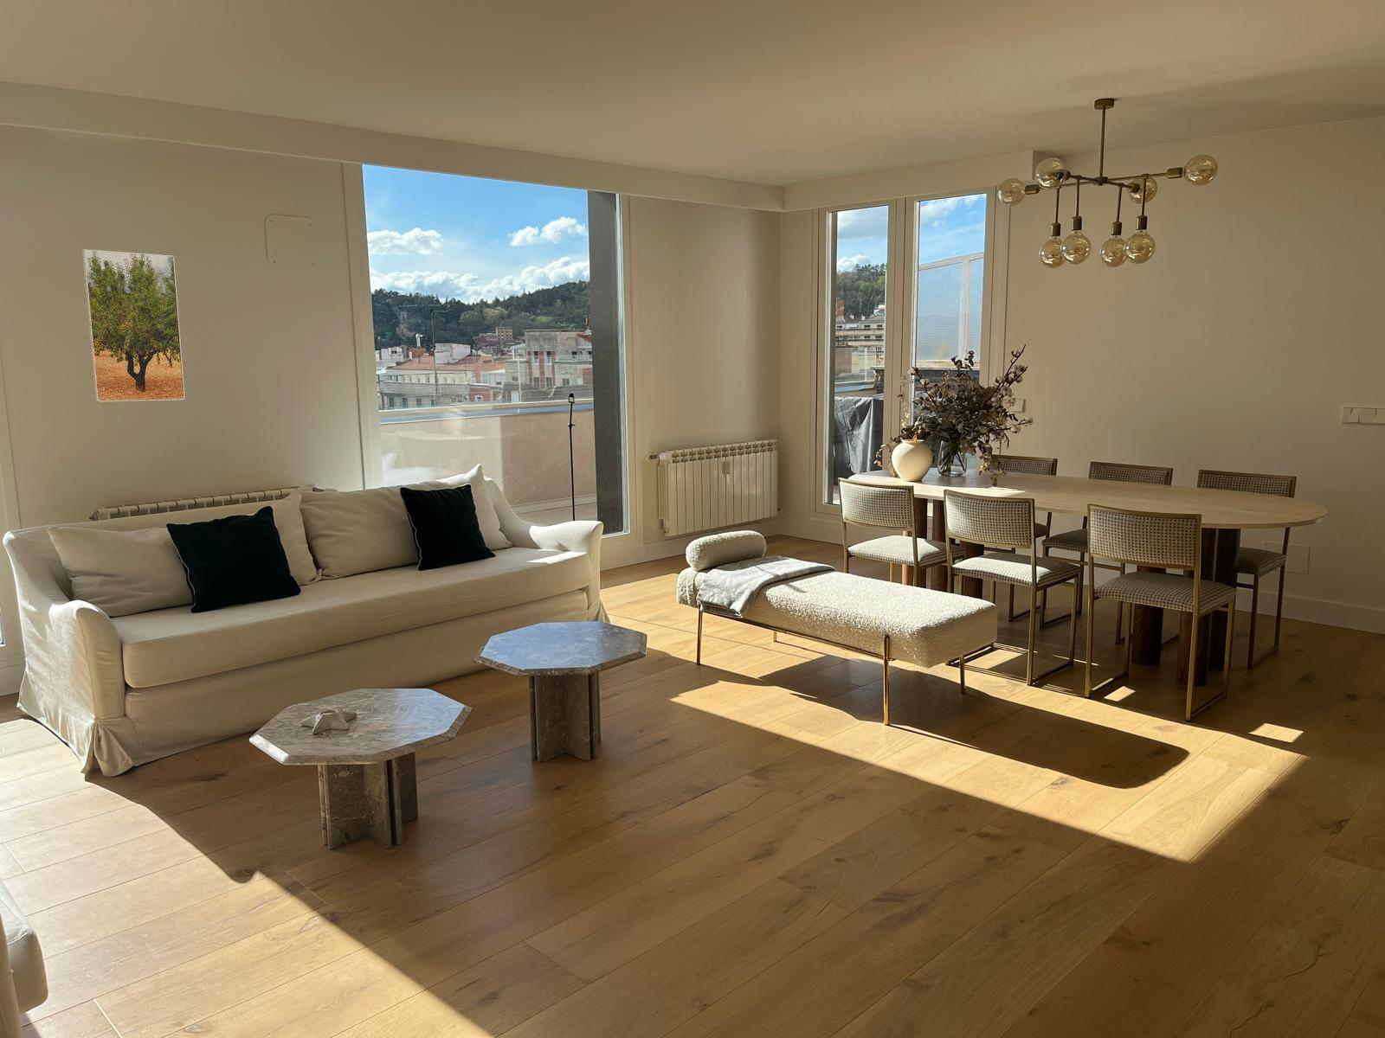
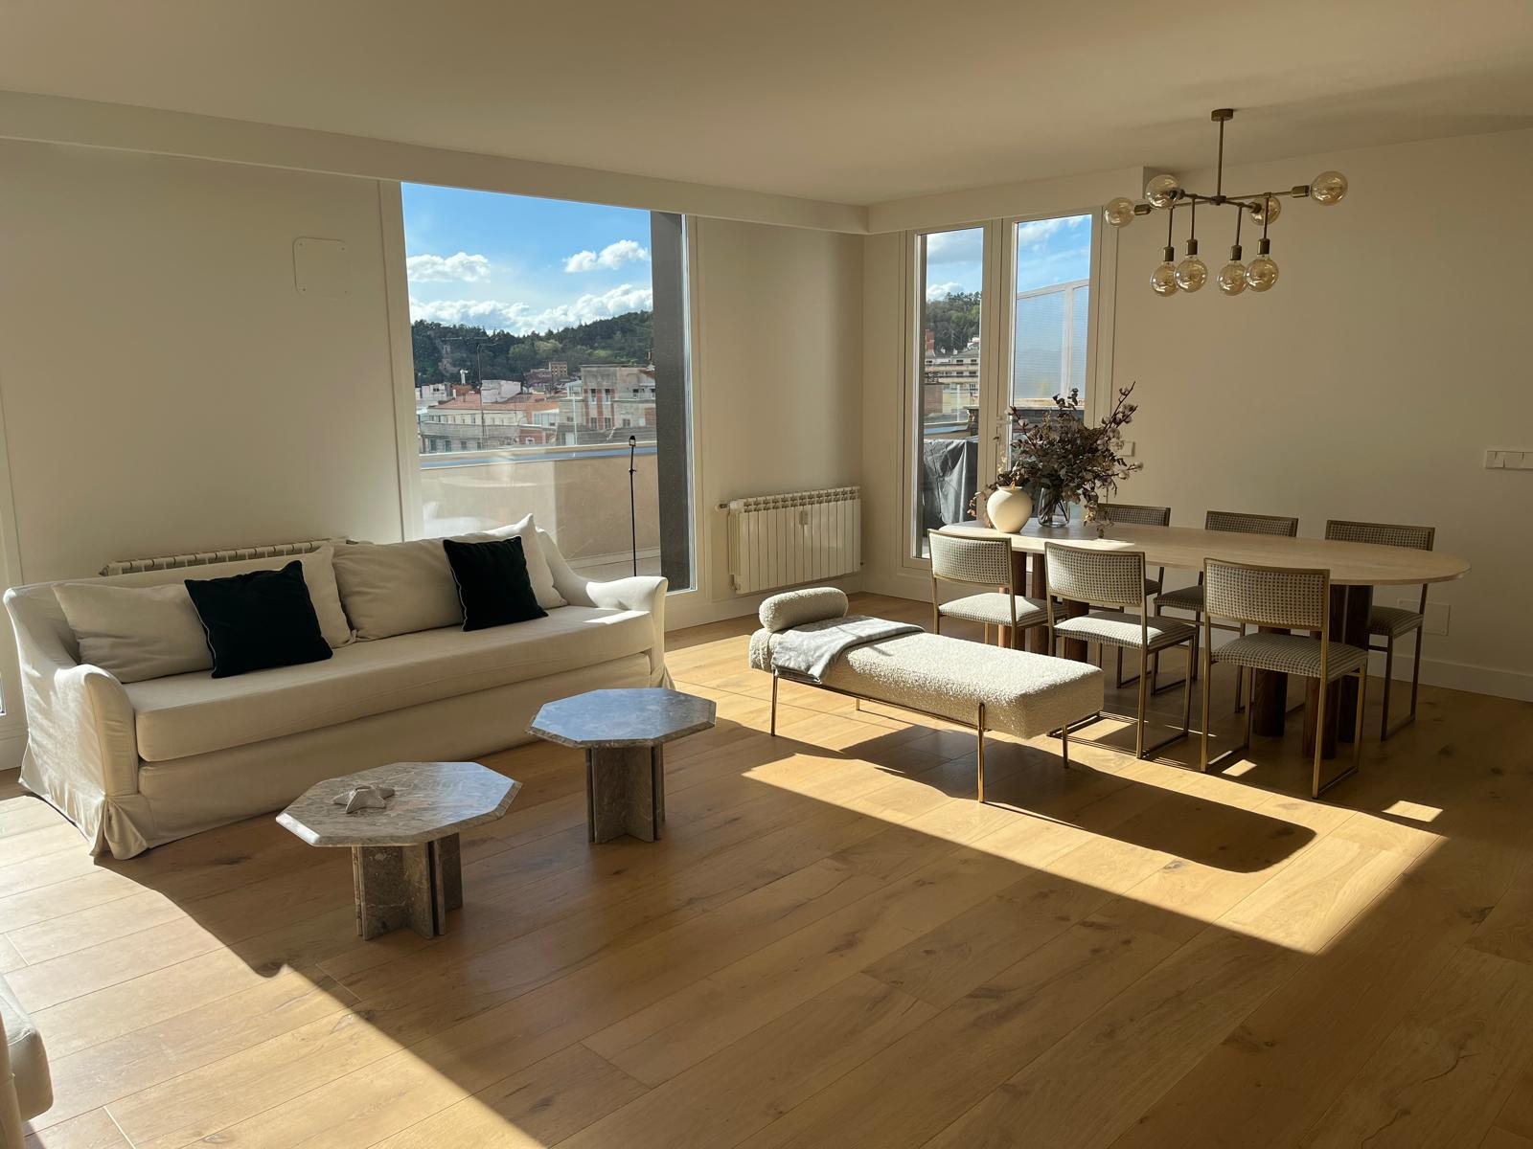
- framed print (135, 327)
